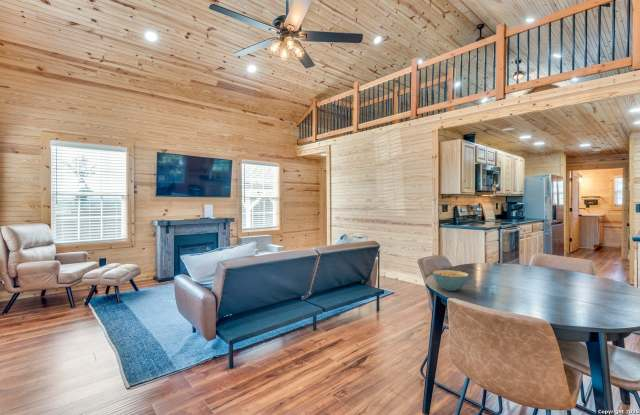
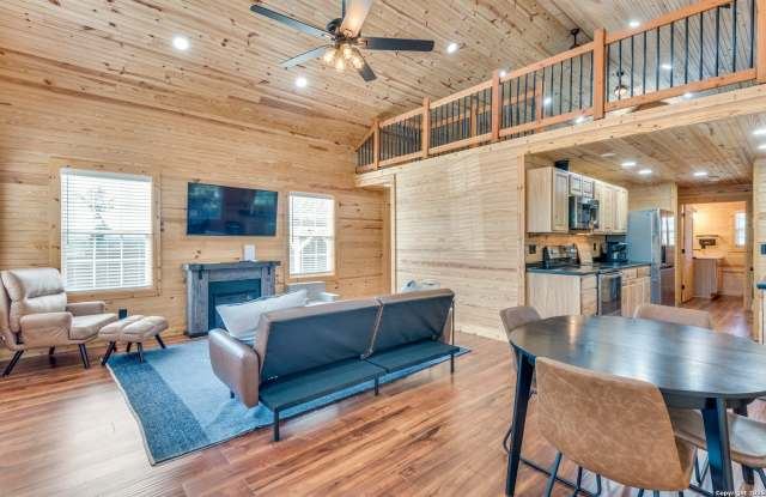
- cereal bowl (450, 281)
